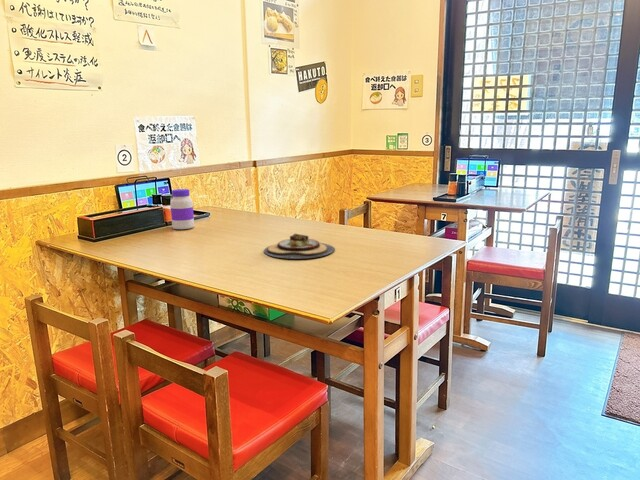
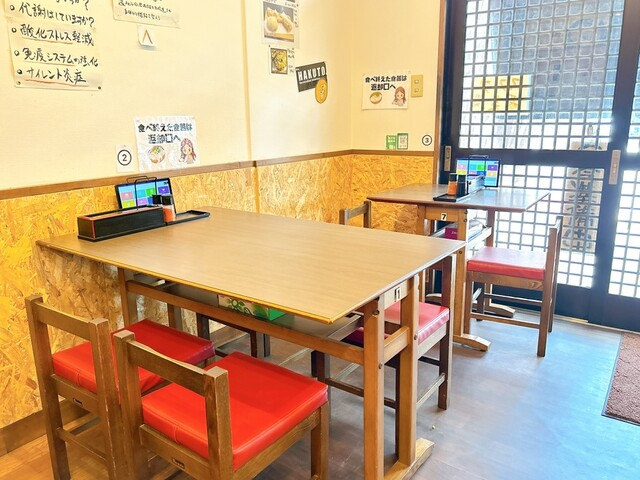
- jar (181, 208)
- plate (299, 242)
